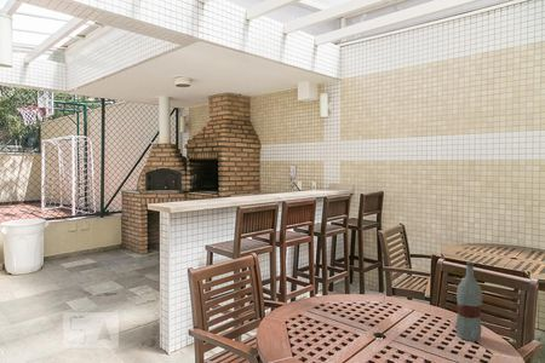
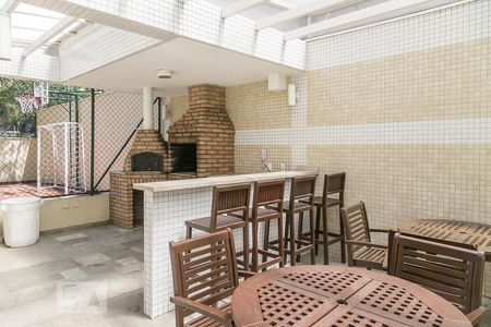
- bottle (469, 299)
